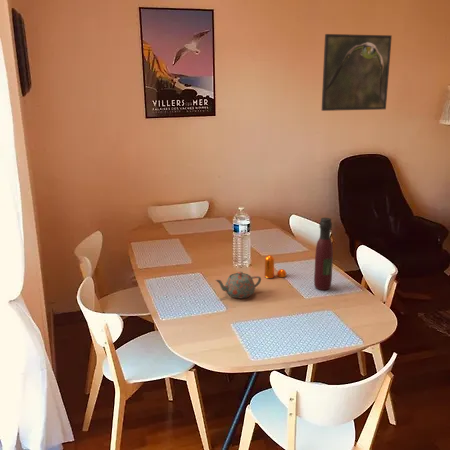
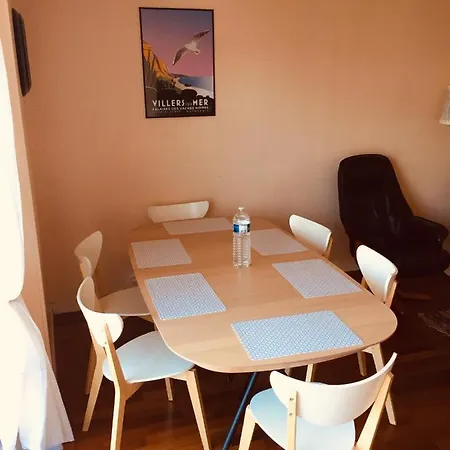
- pepper shaker (273, 265)
- wine bottle (324, 253)
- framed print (356, 73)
- teapot (238, 283)
